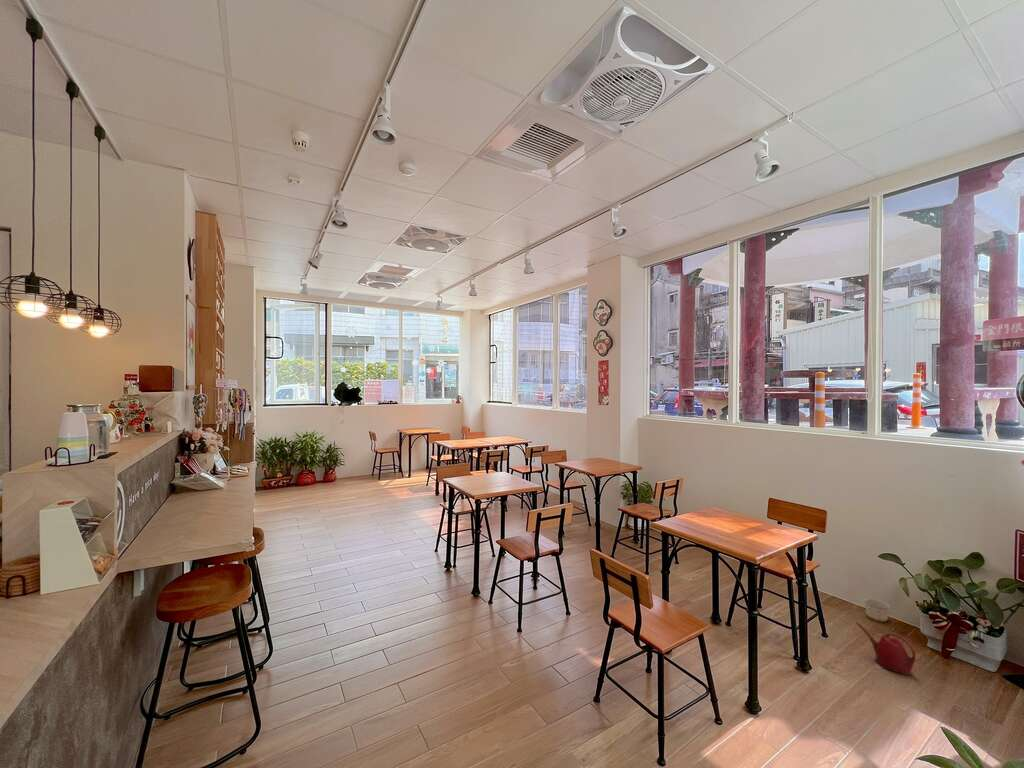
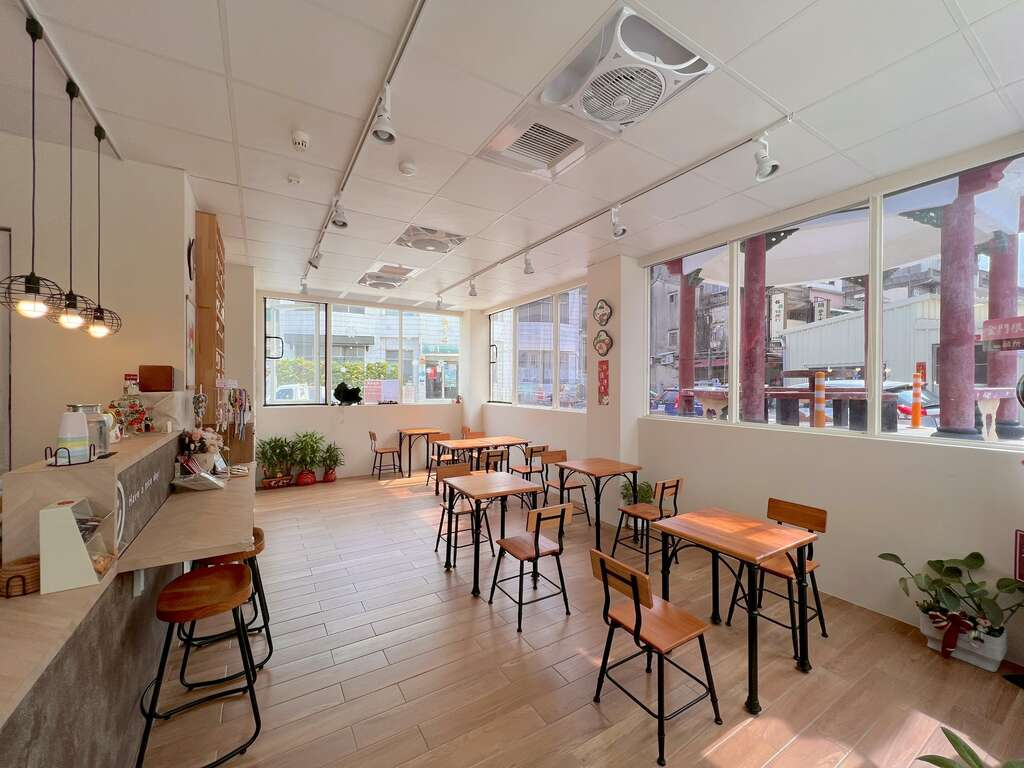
- planter (876, 610)
- watering can (883, 645)
